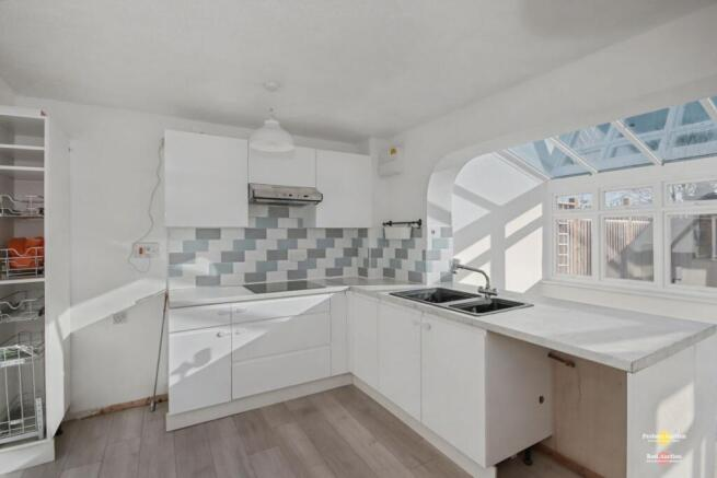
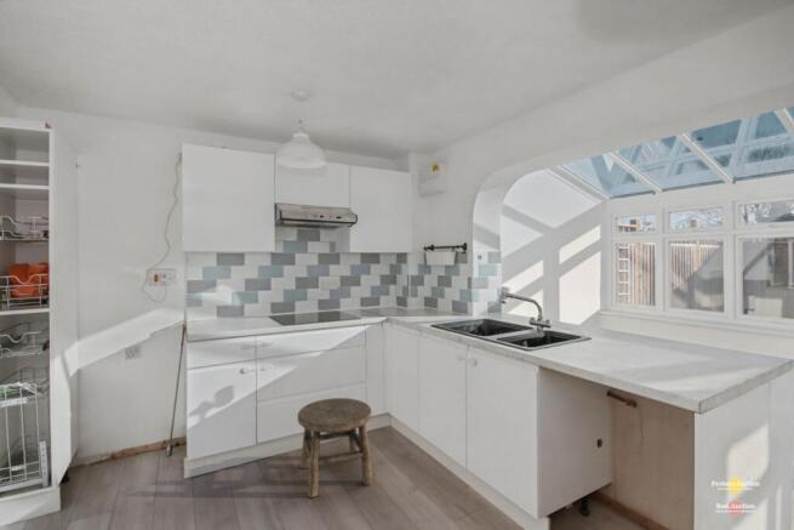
+ stool (335, 438)
